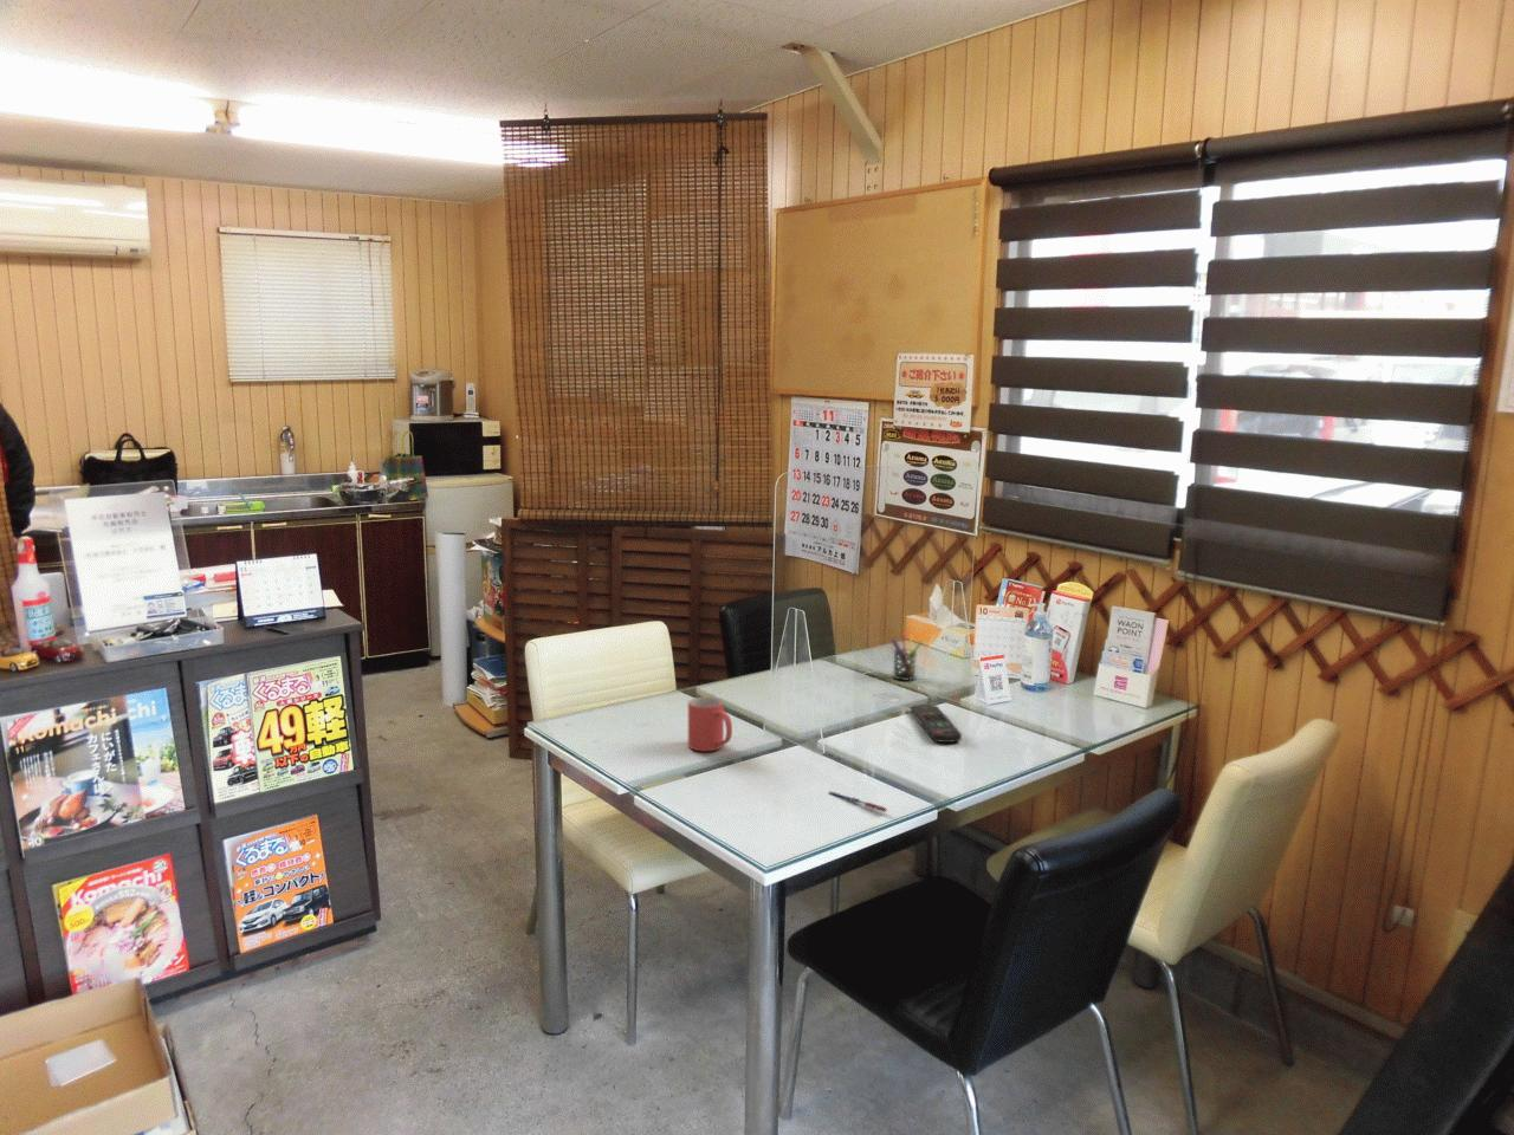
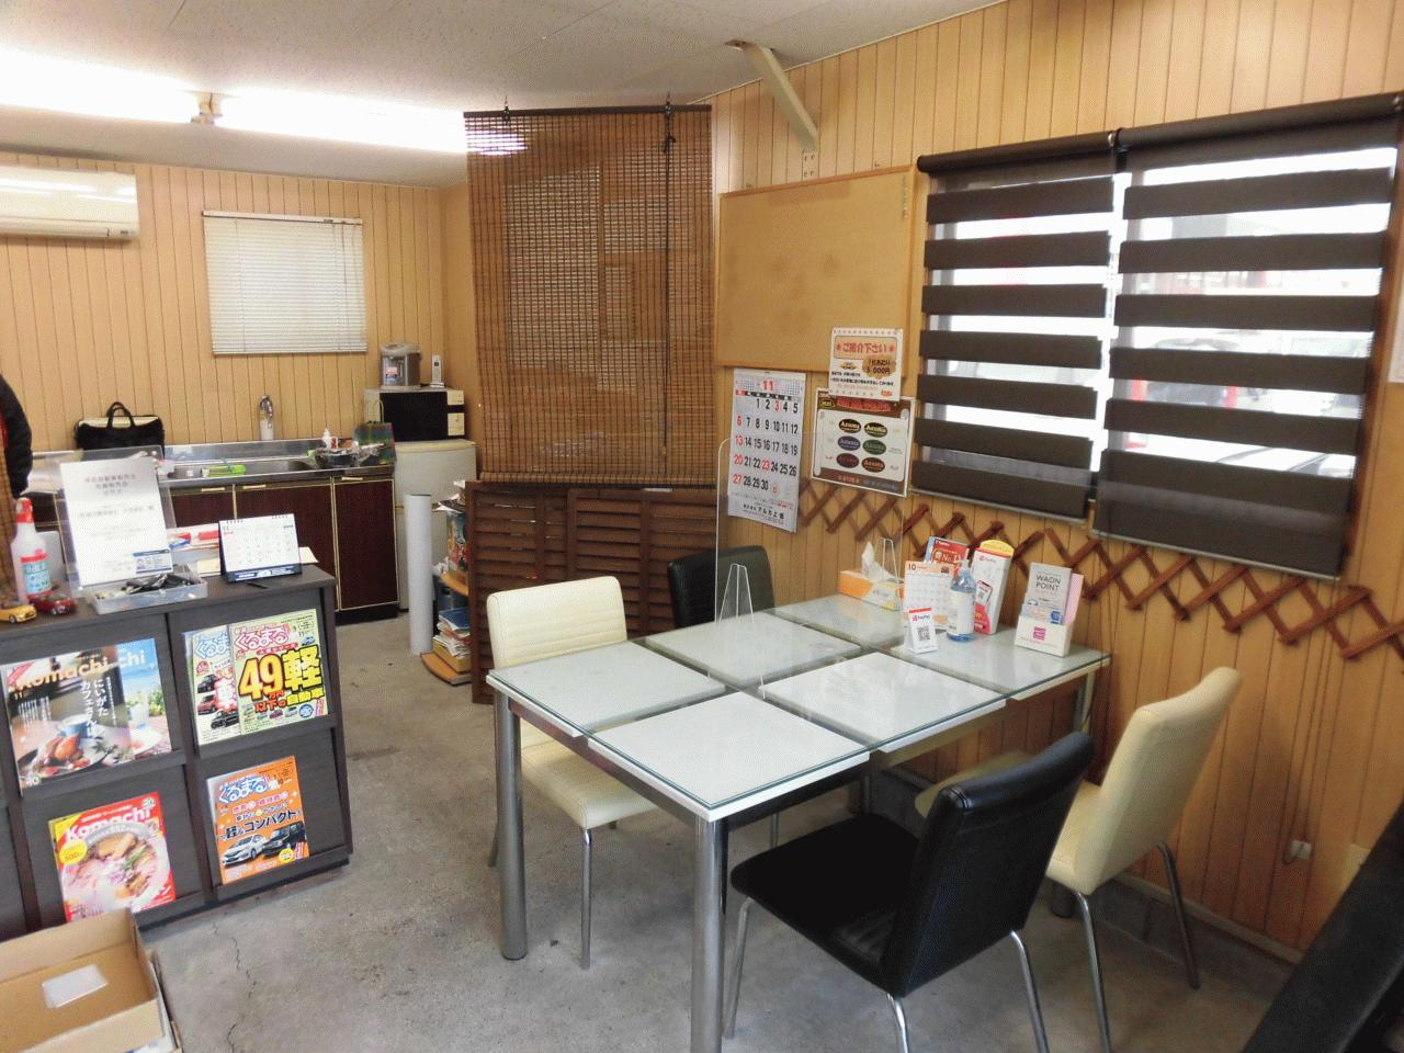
- remote control (935, 721)
- mug (711, 725)
- pen holder (907, 655)
- pen (856, 799)
